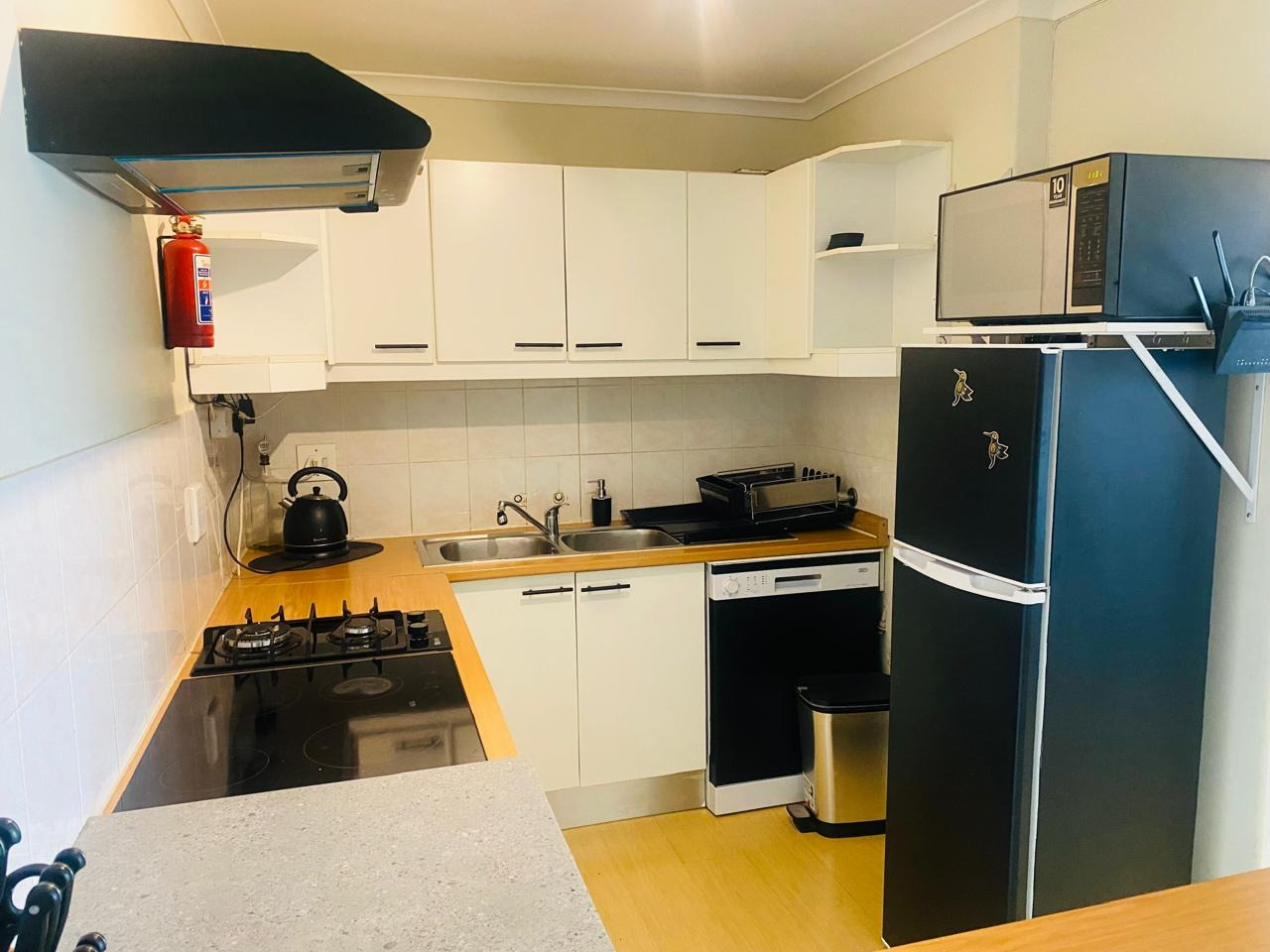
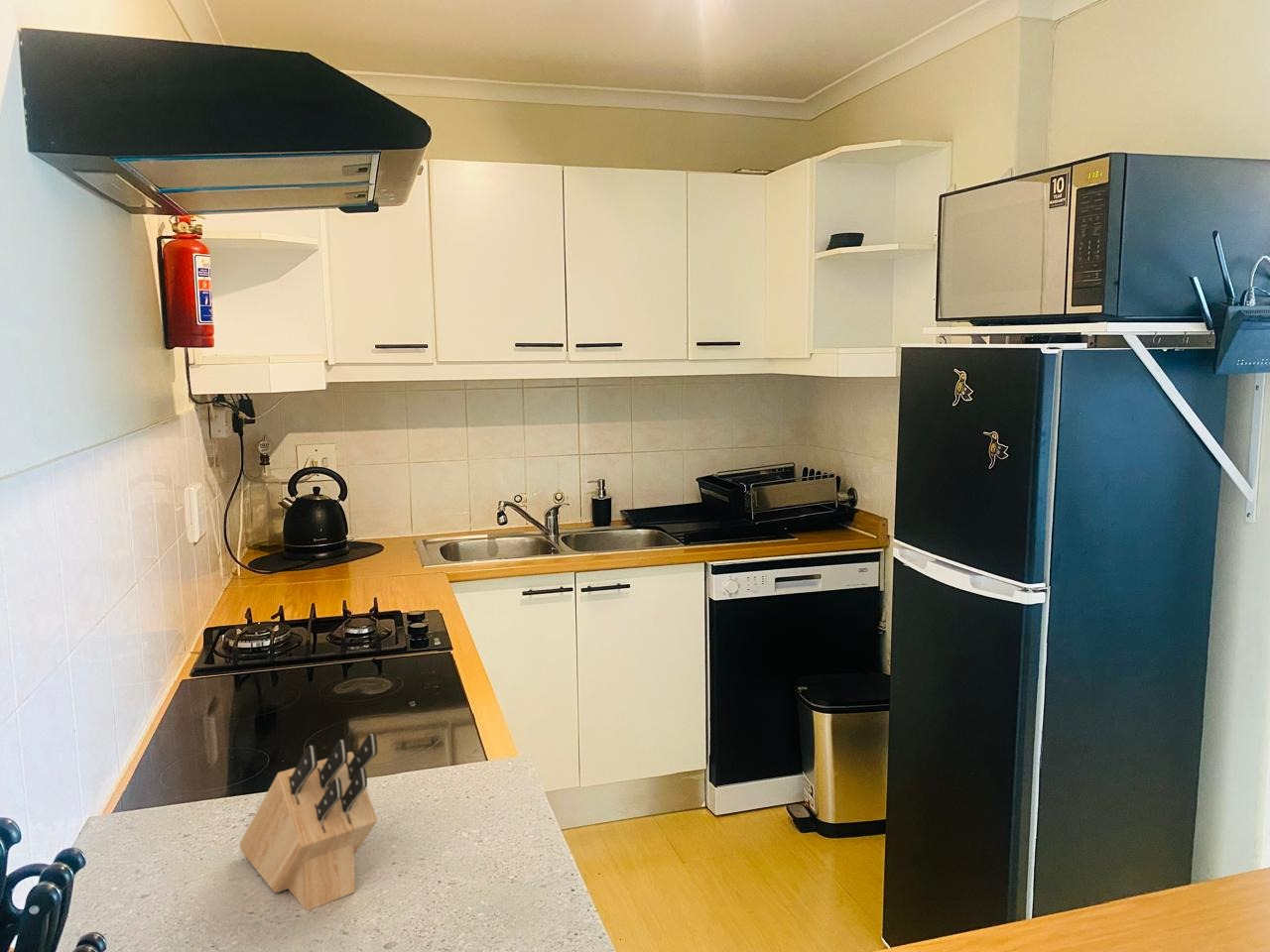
+ knife block (309, 796)
